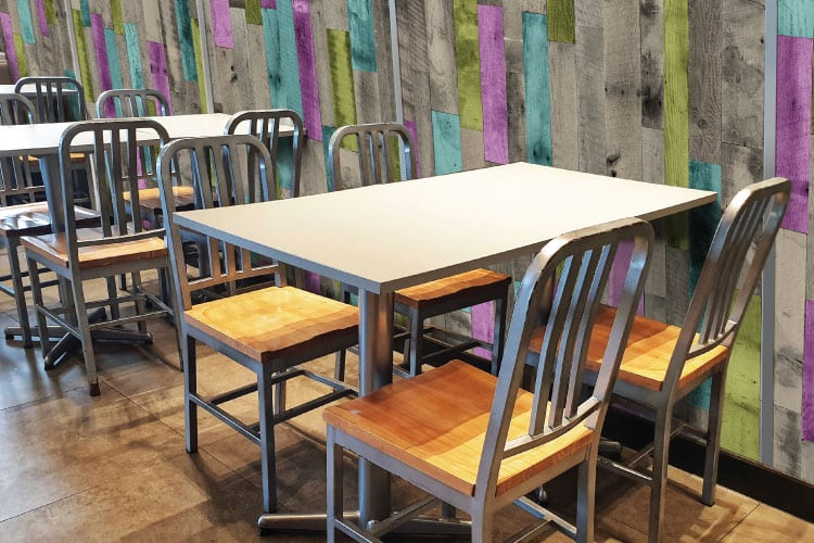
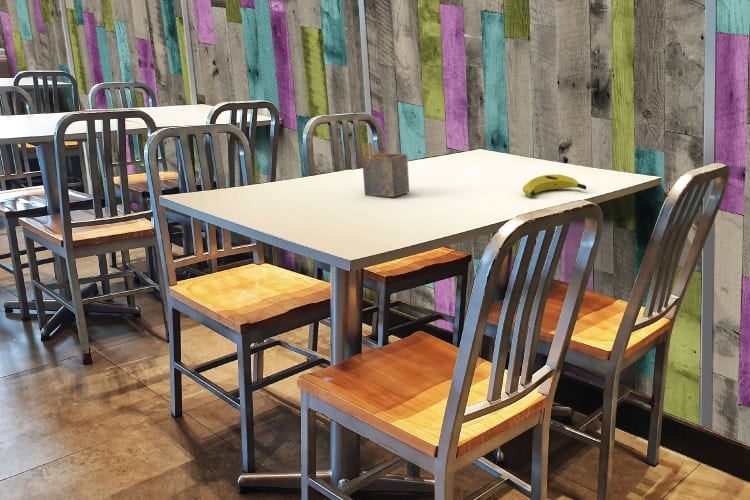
+ napkin holder (384, 167)
+ banana (553, 185)
